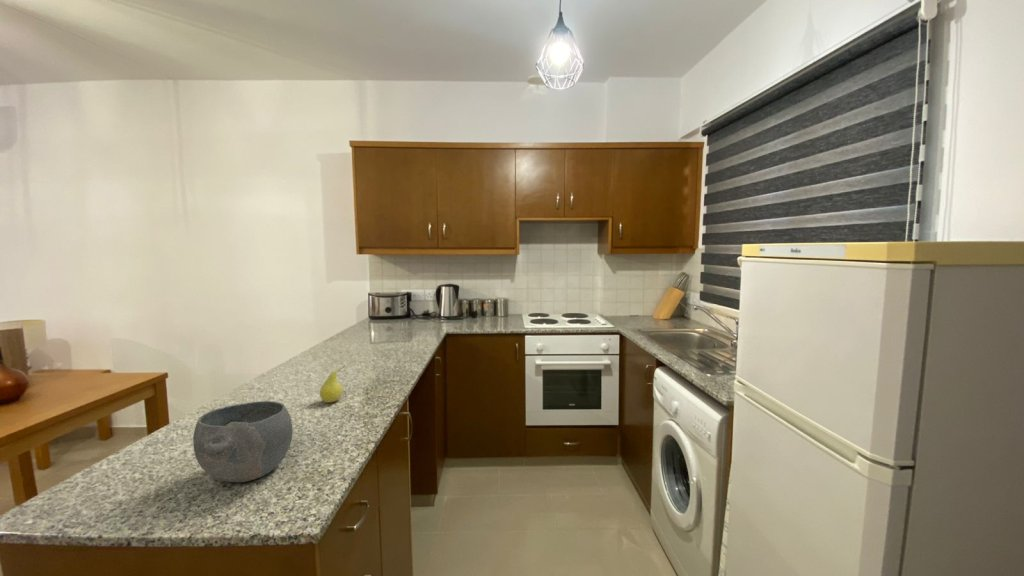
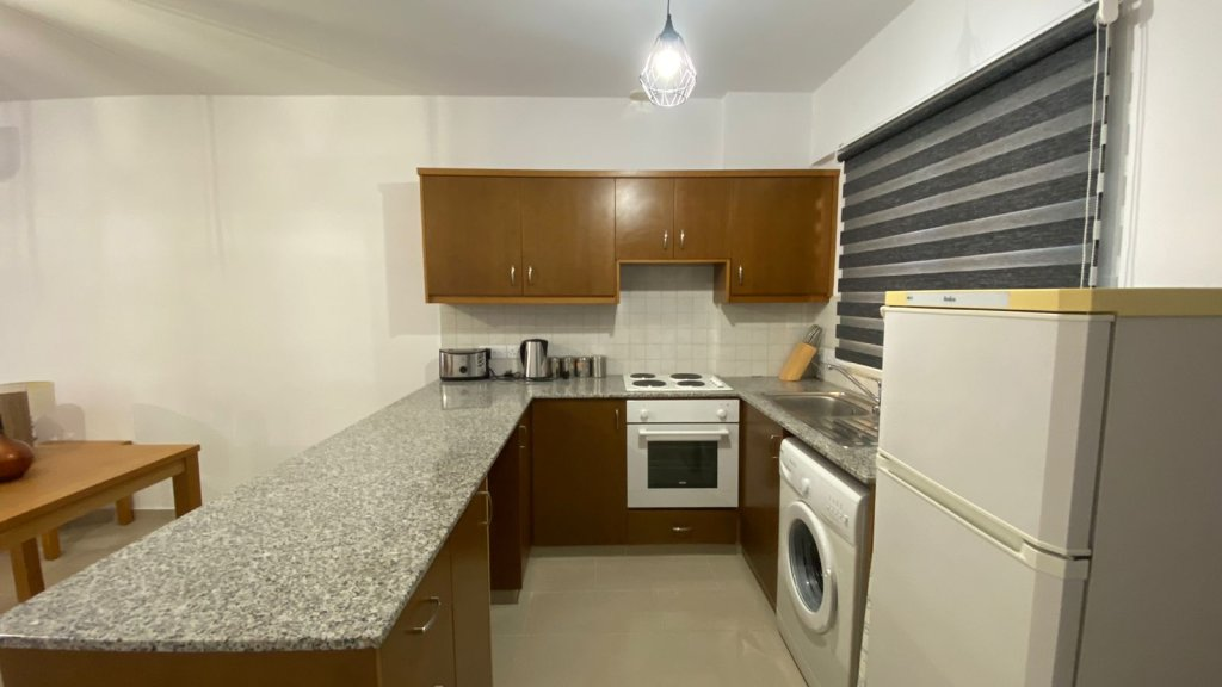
- fruit (332, 383)
- bowl (245, 441)
